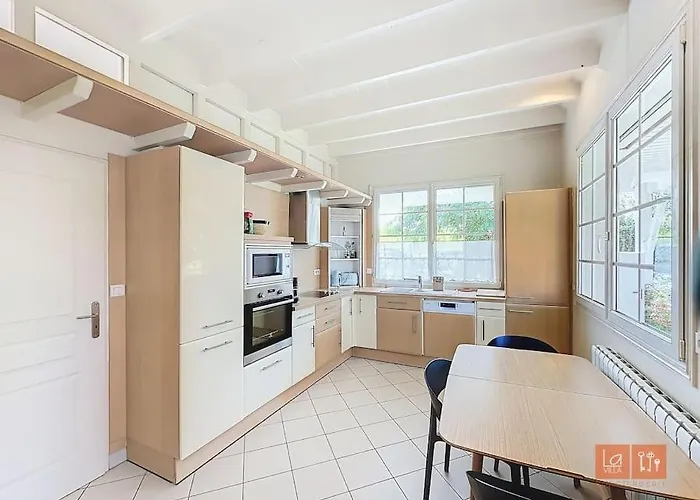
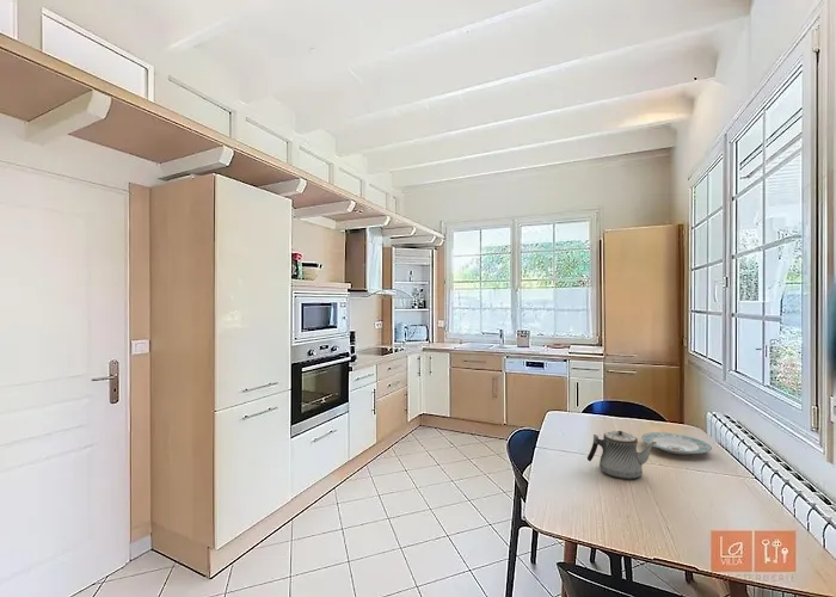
+ teapot (621, 451)
+ plate (675, 445)
